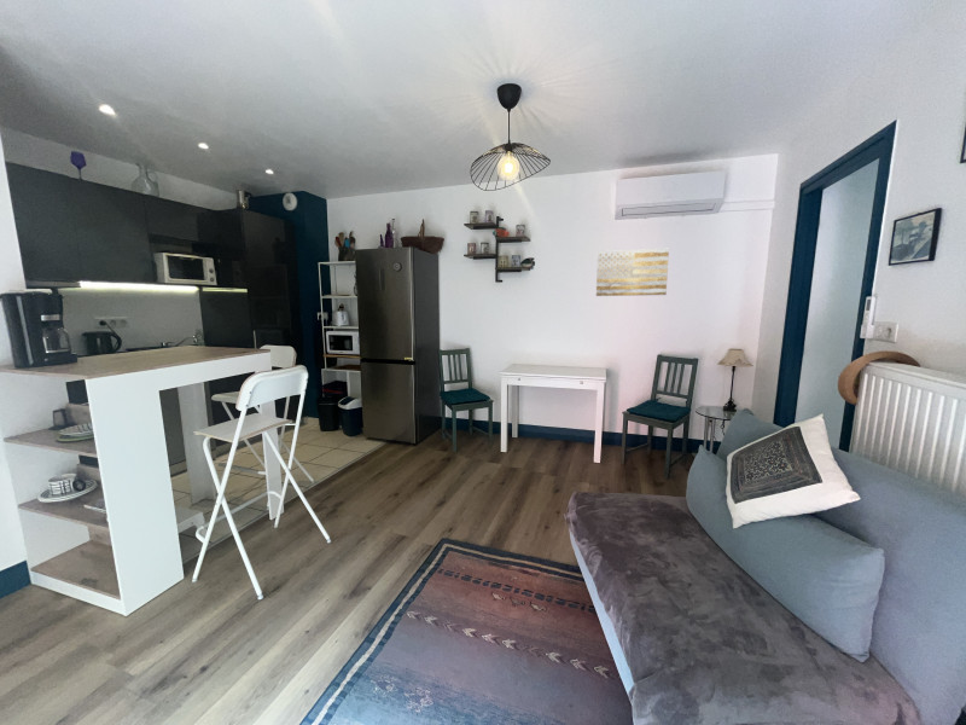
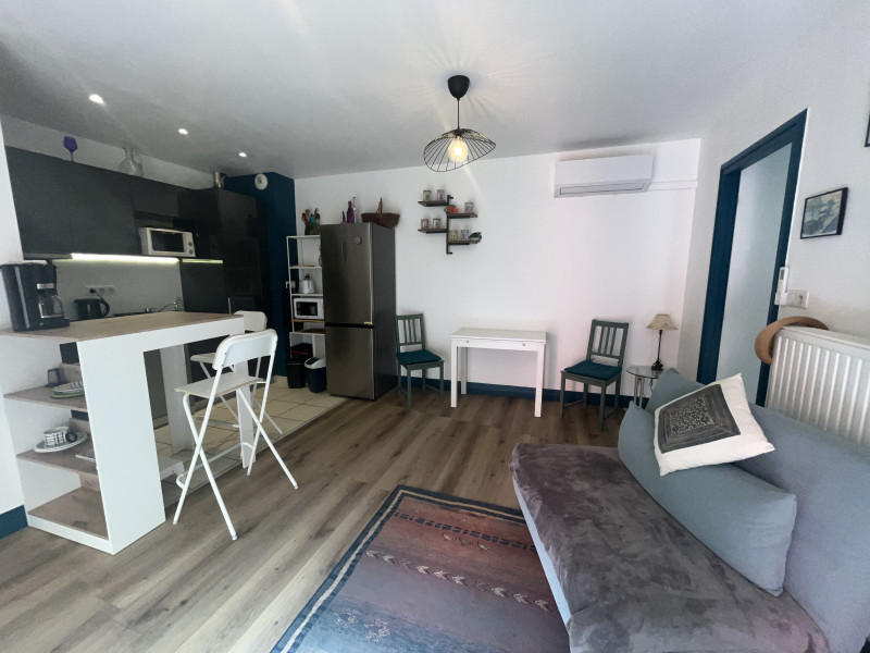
- wall art (630, 273)
